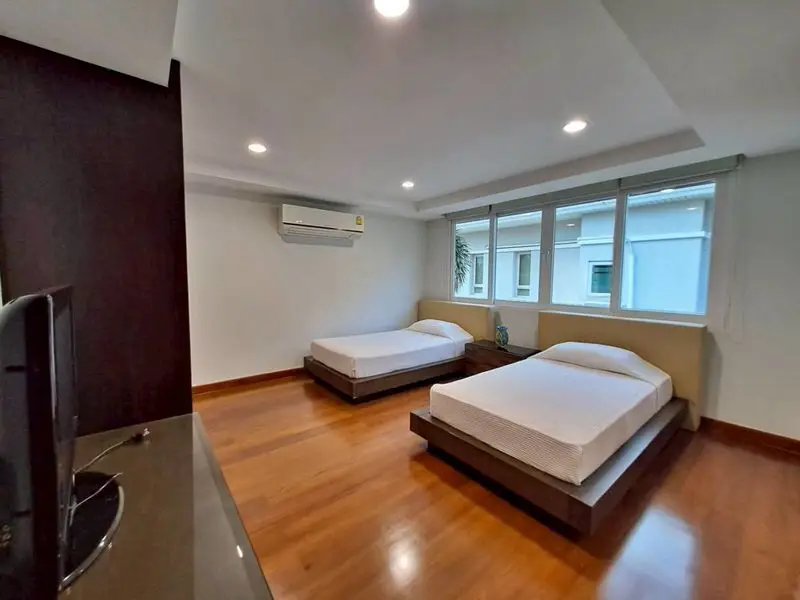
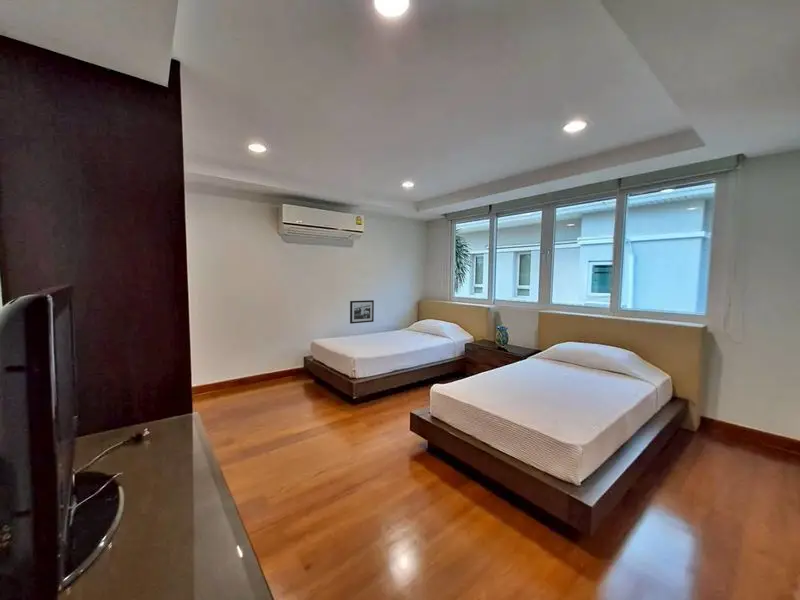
+ picture frame (362, 311)
